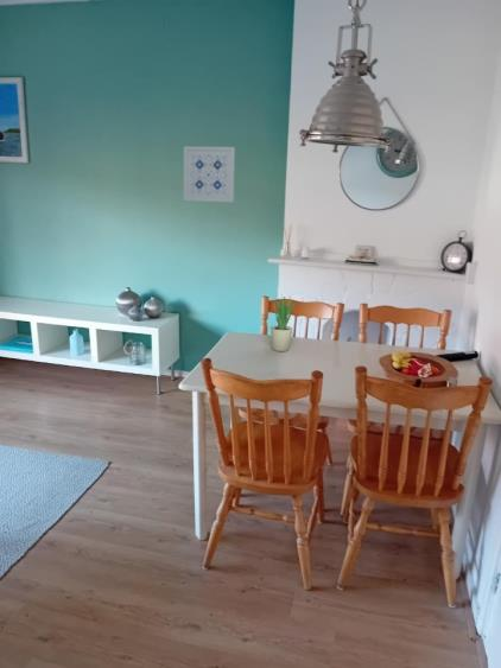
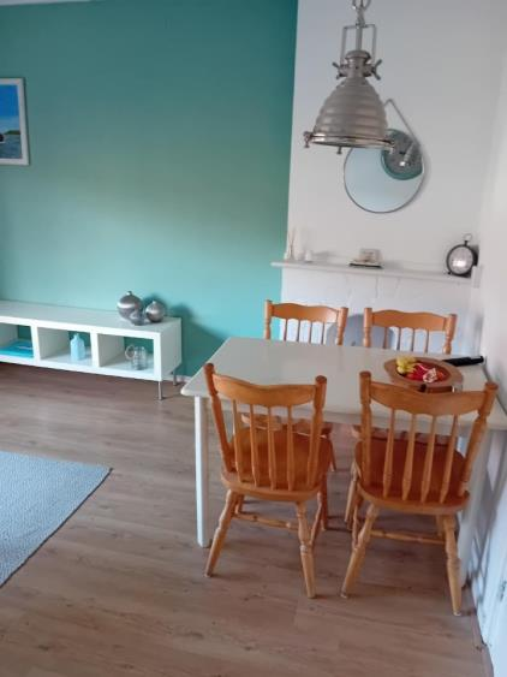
- wall art (208, 174)
- potted plant (283, 319)
